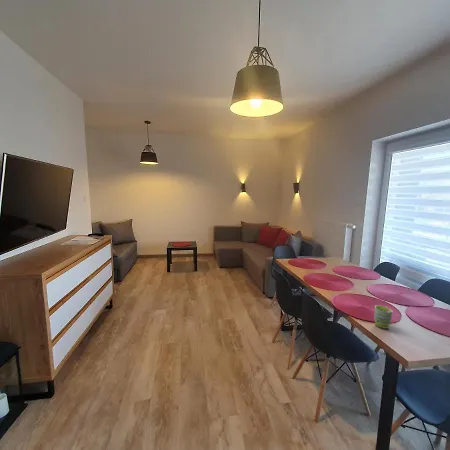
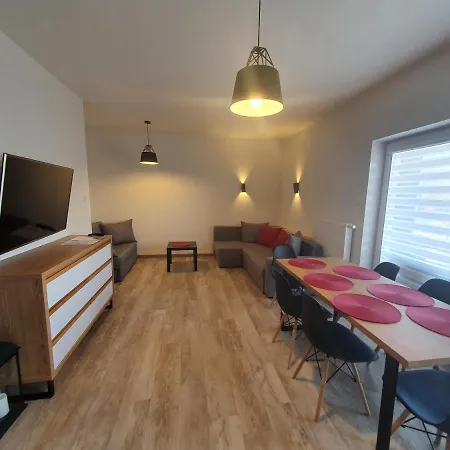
- mug (383, 316)
